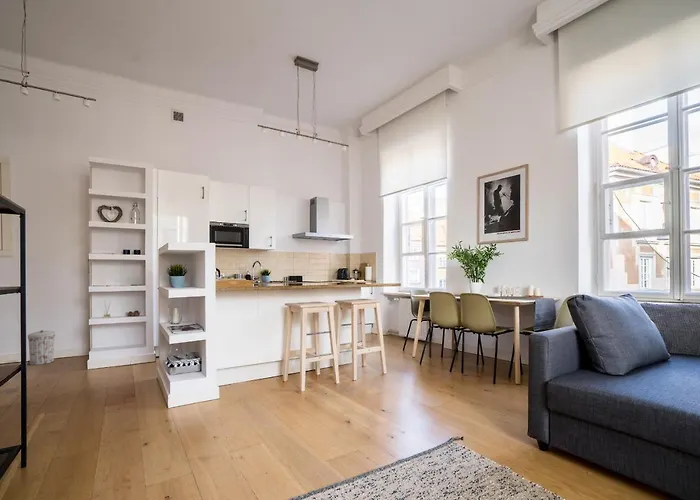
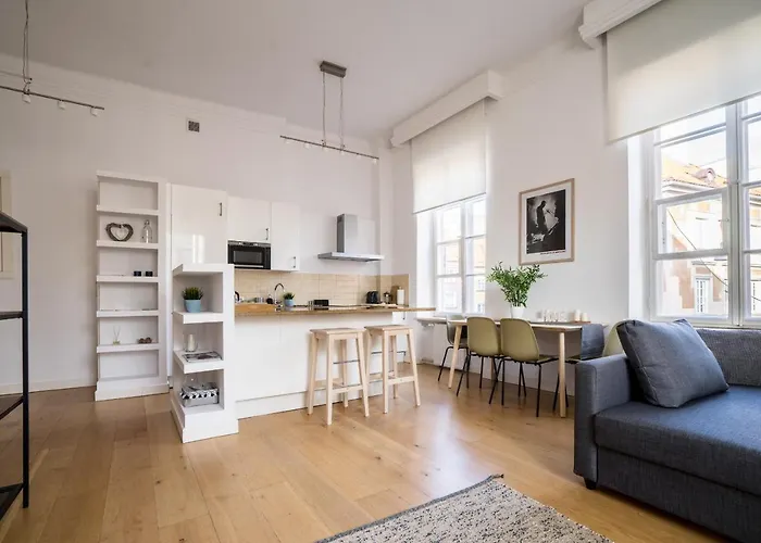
- trash can (41, 346)
